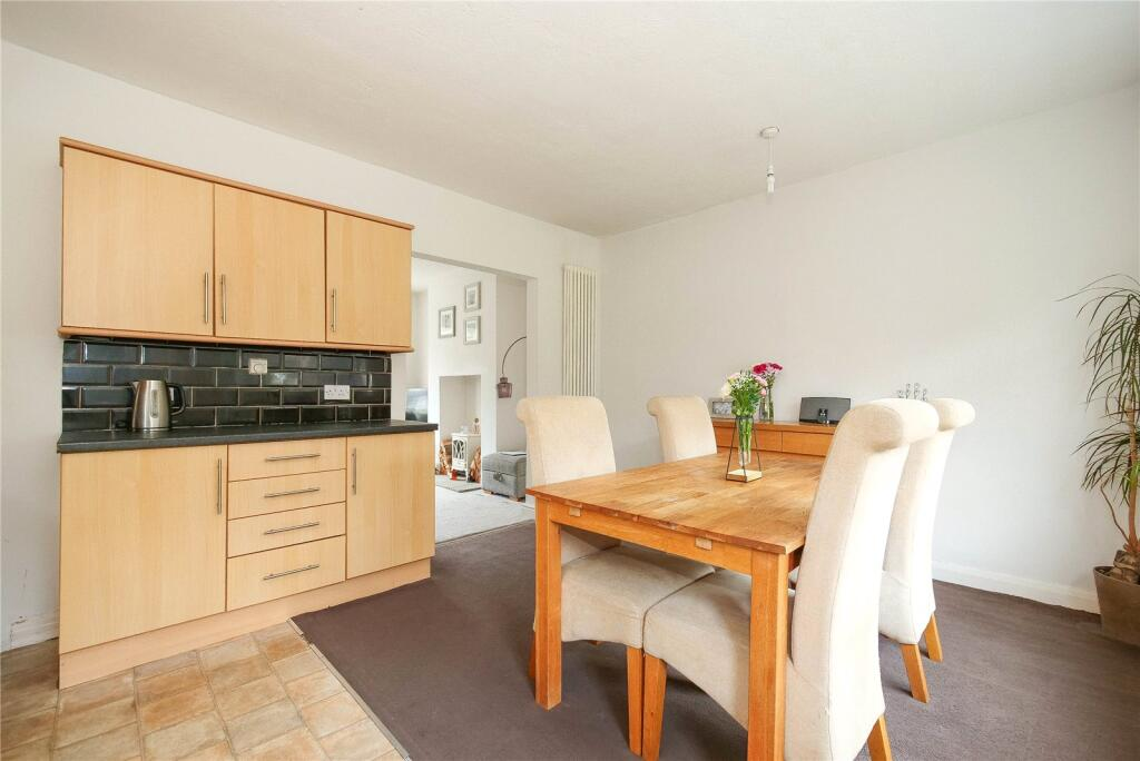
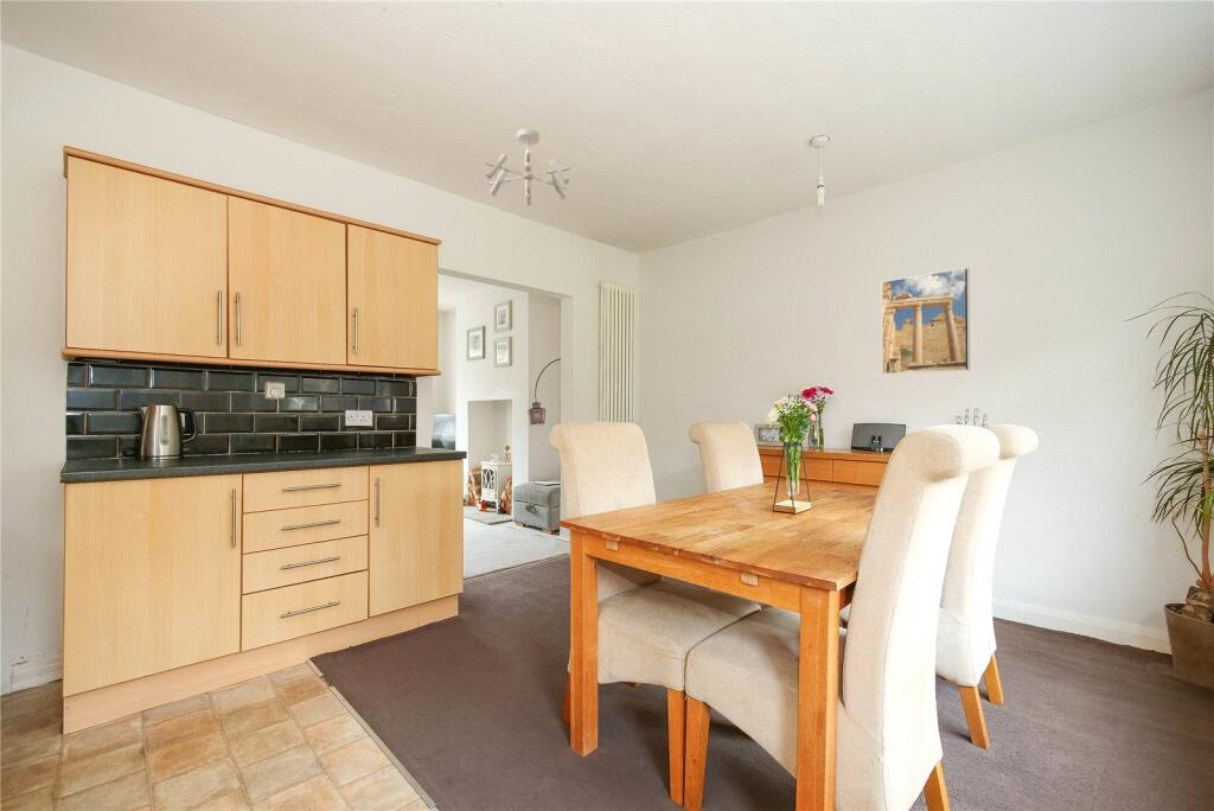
+ ceiling light fixture (528, 161)
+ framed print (924, 324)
